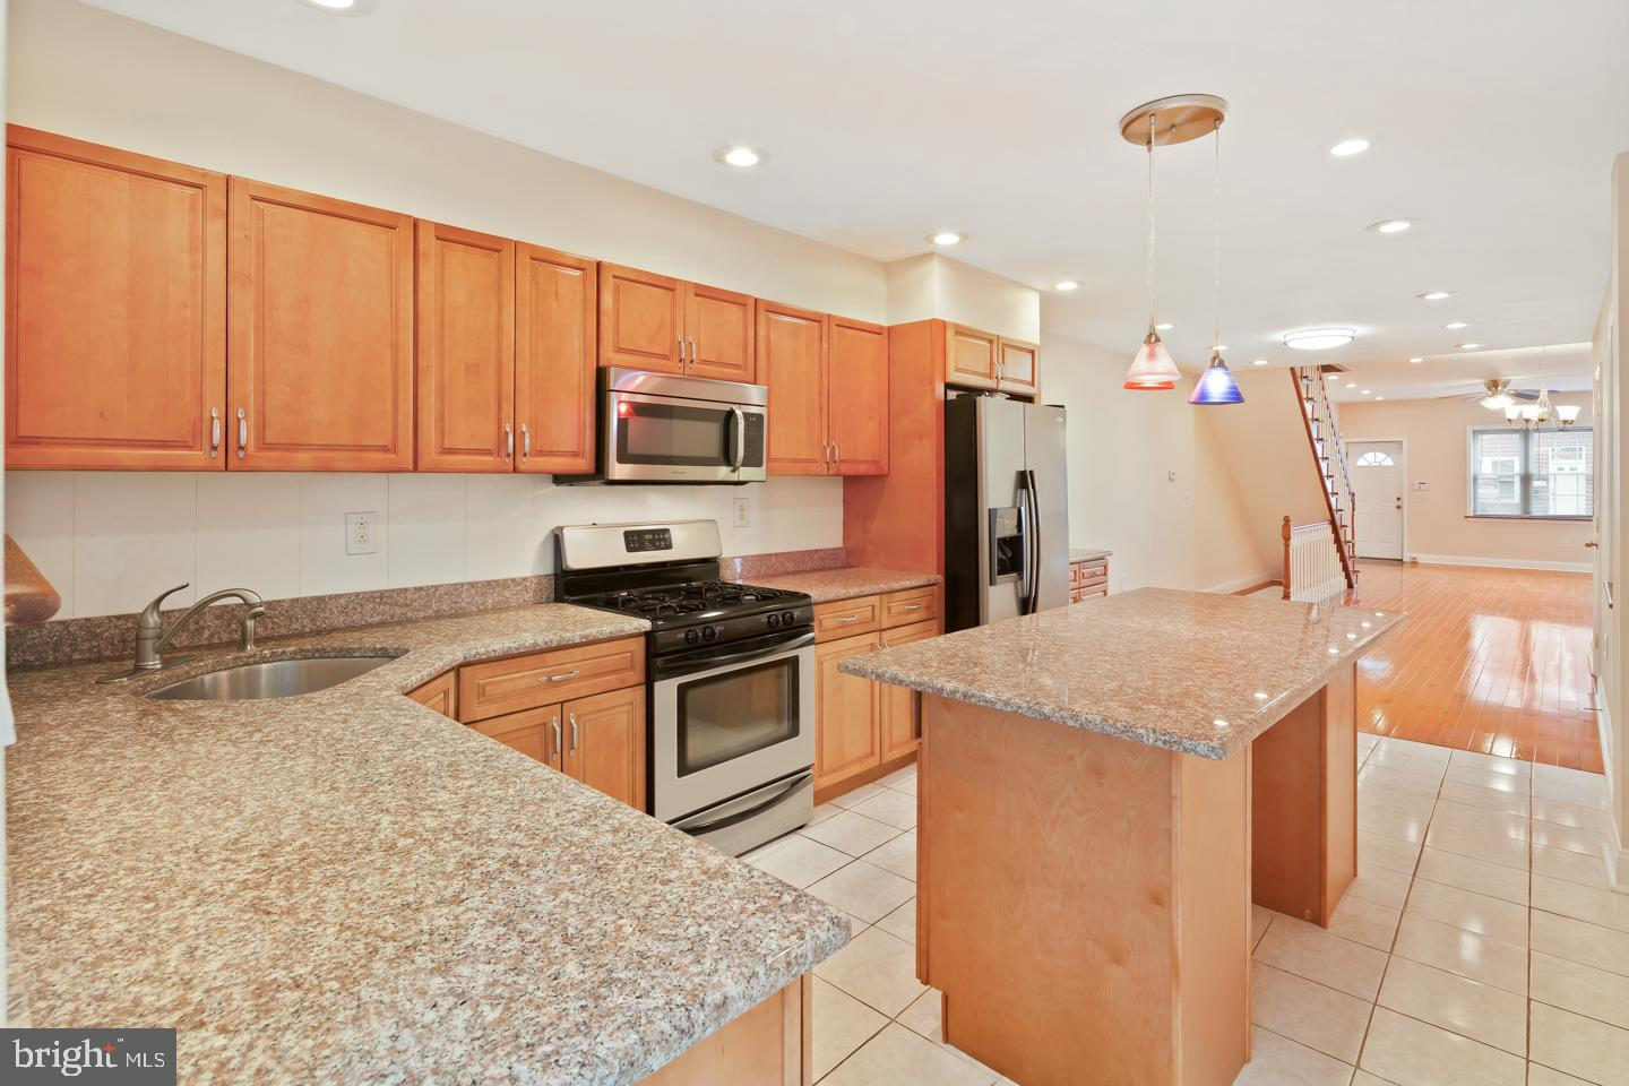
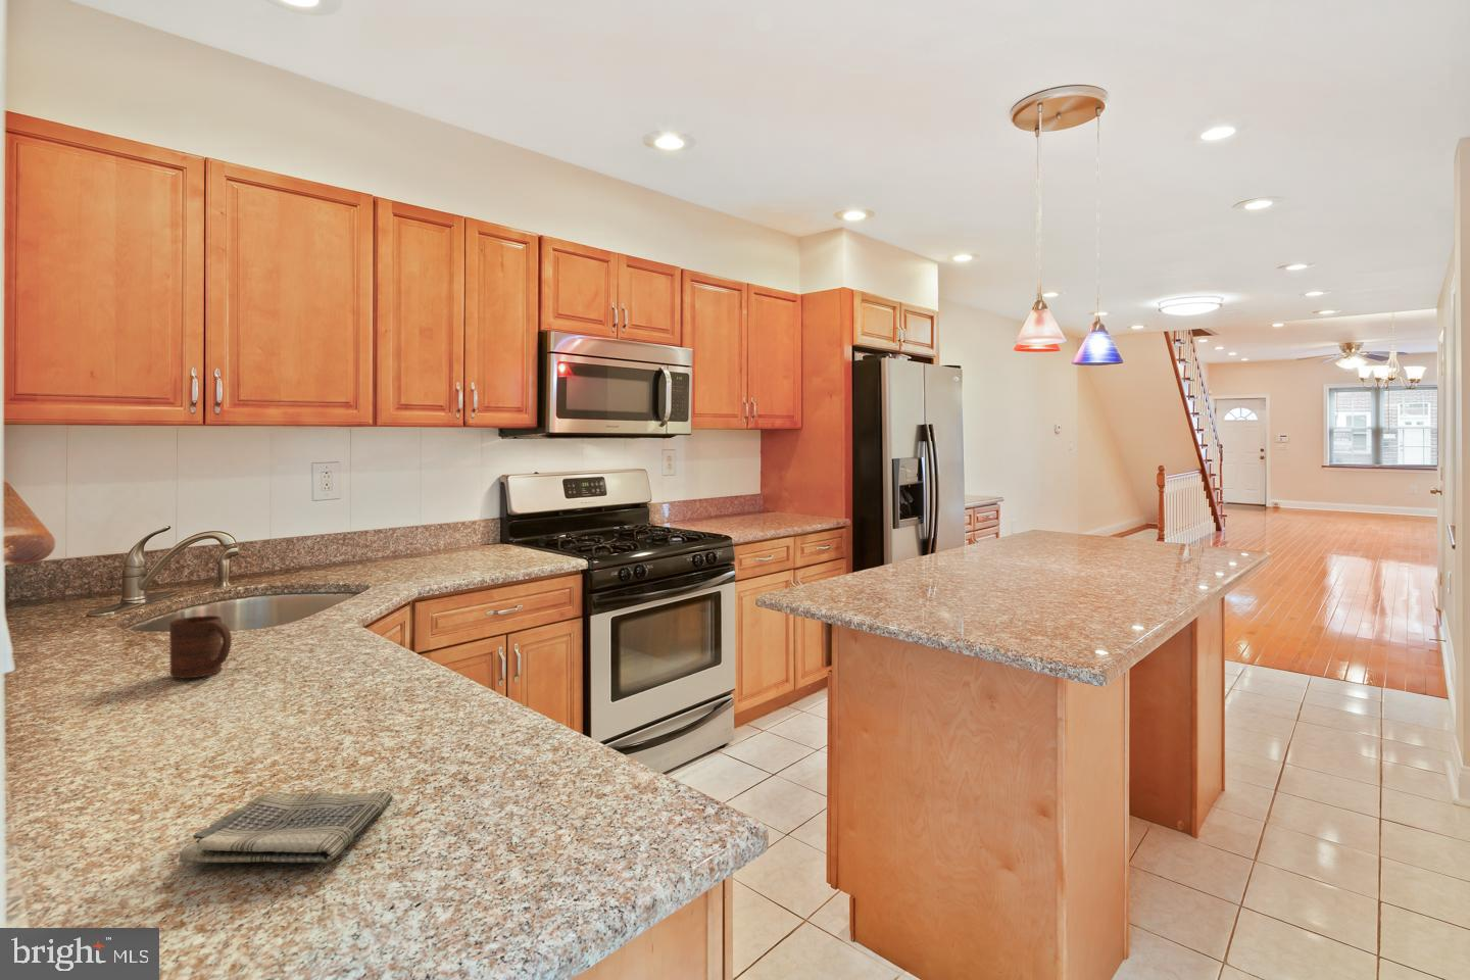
+ cup (203, 646)
+ dish towel (293, 819)
